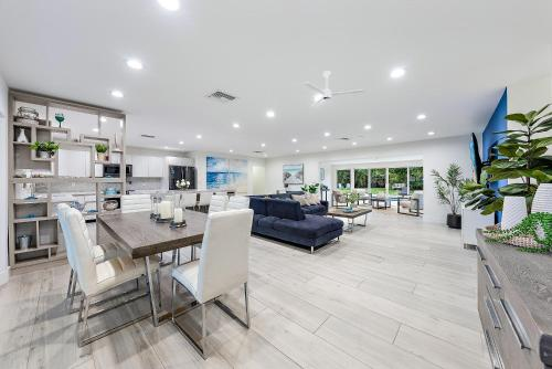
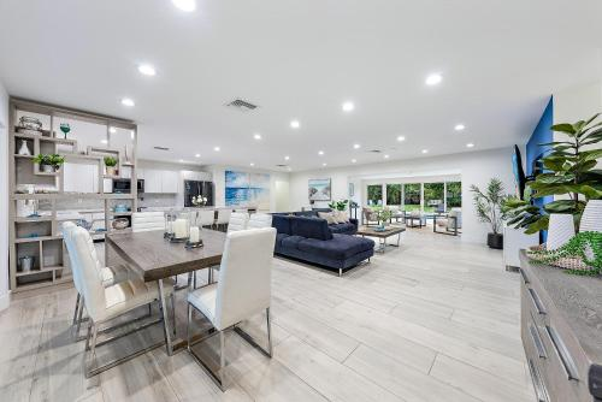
- ceiling fan (327, 84)
